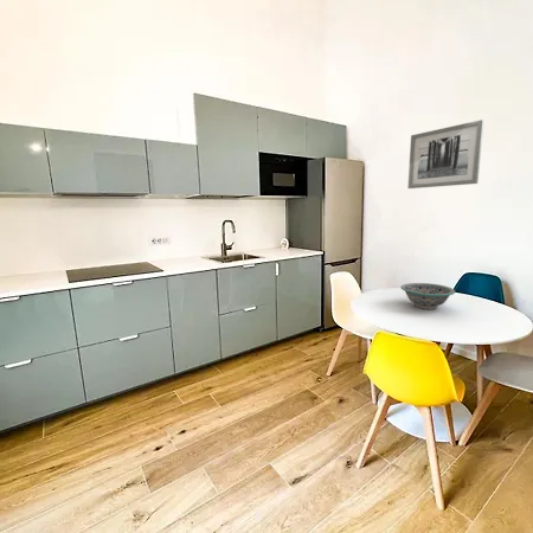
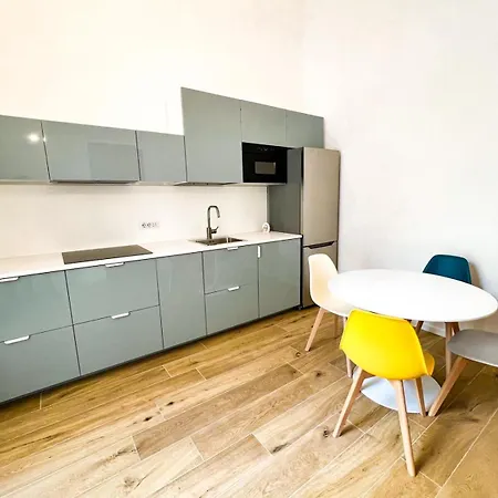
- decorative bowl (426, 296)
- wall art (442, 158)
